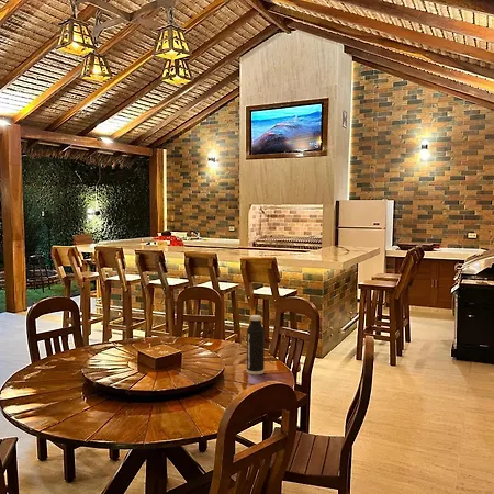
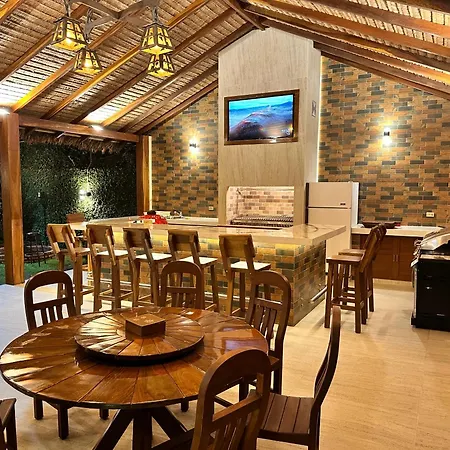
- water bottle (255, 344)
